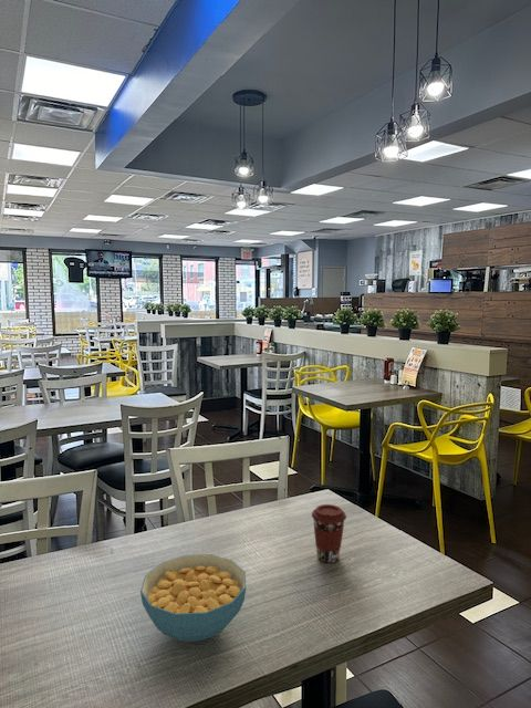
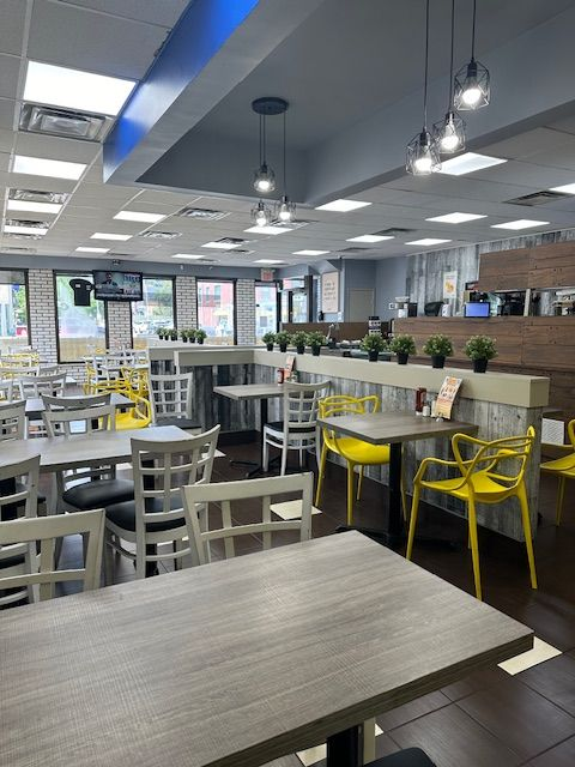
- cereal bowl (195, 605)
- coffee cup (327, 533)
